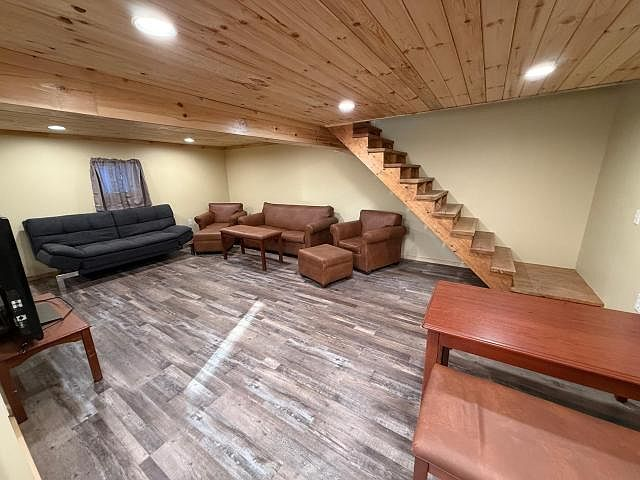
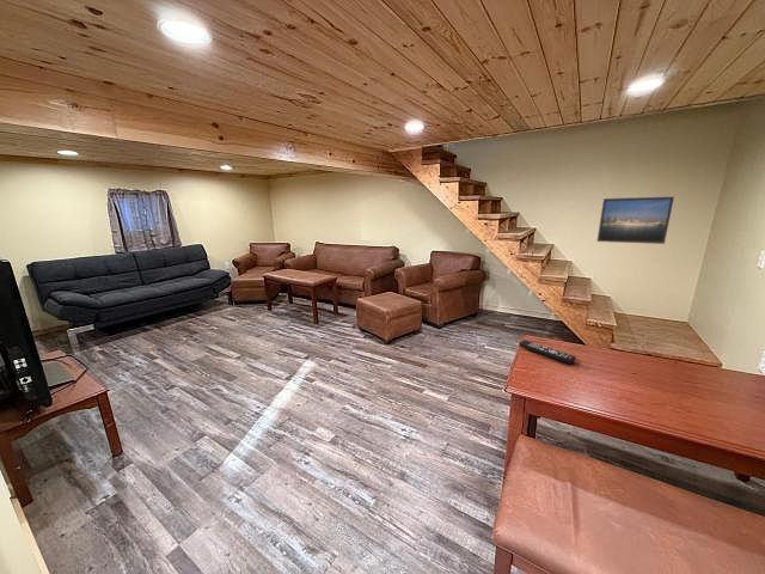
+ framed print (632, 220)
+ remote control (545, 350)
